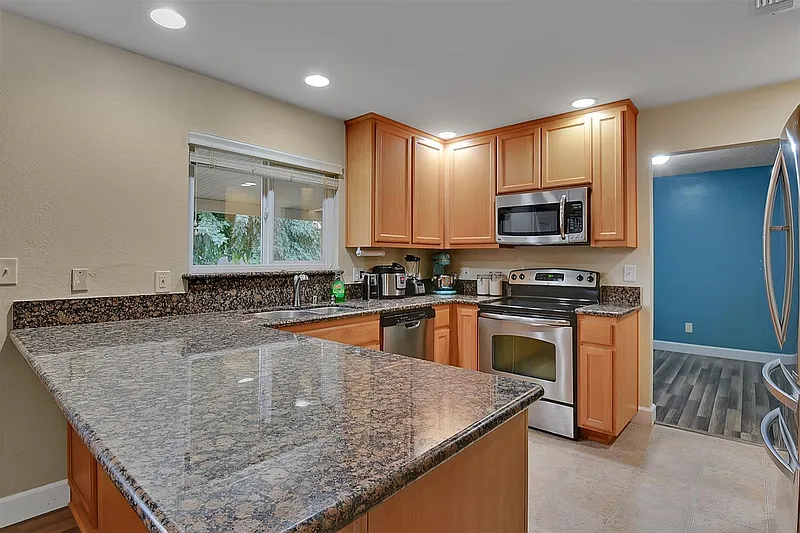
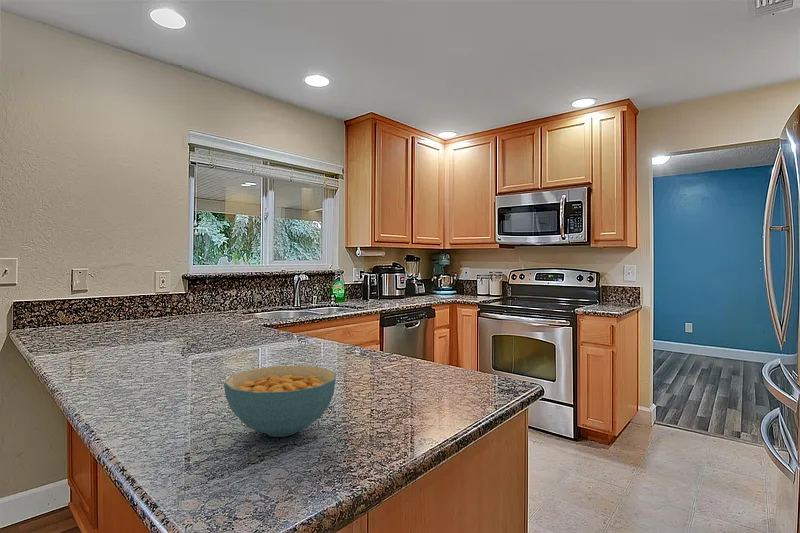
+ cereal bowl (282, 404)
